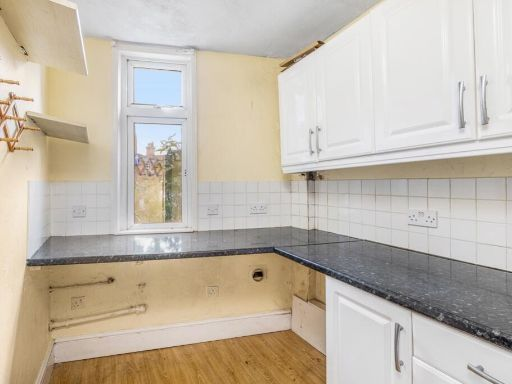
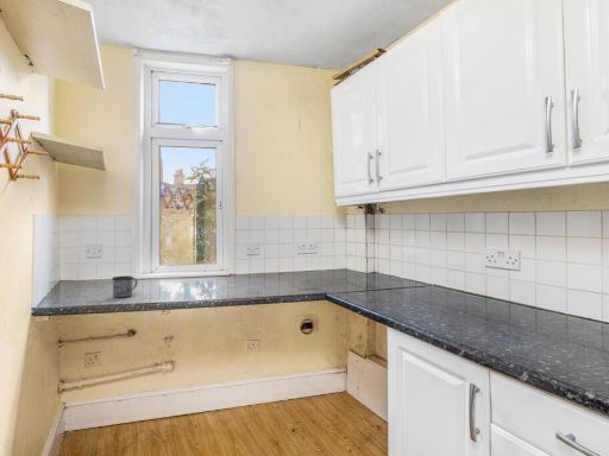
+ mug (125, 286)
